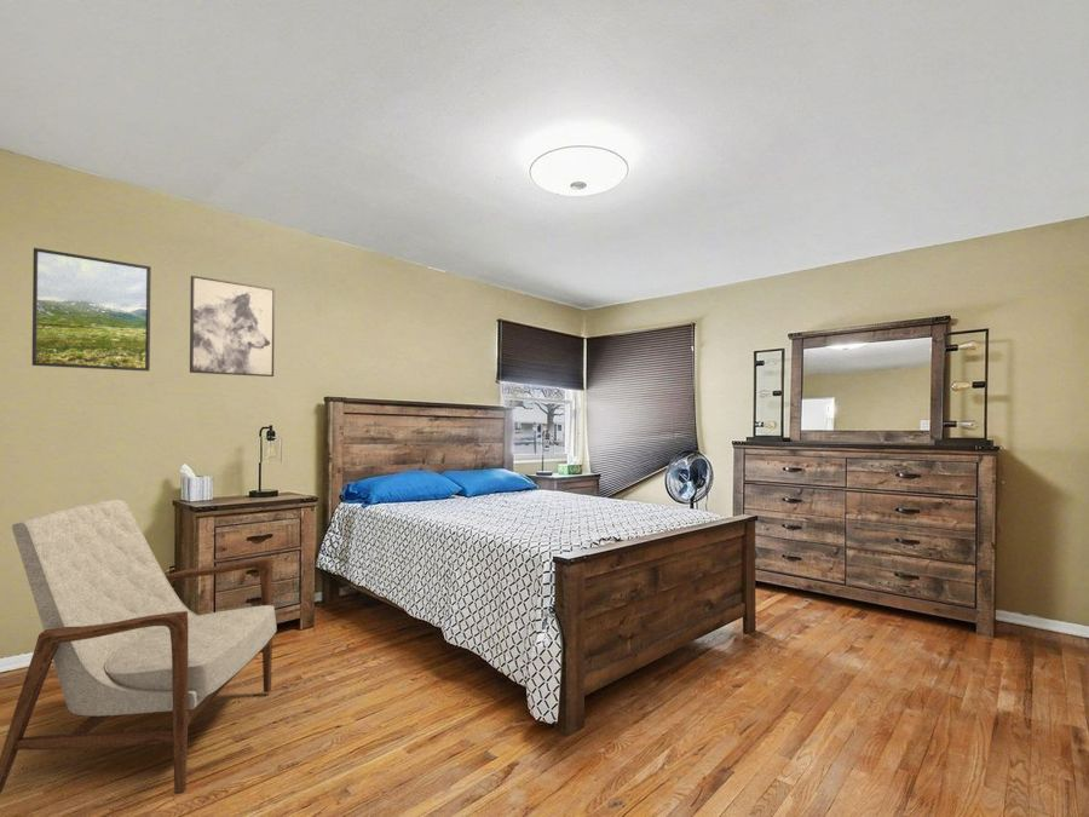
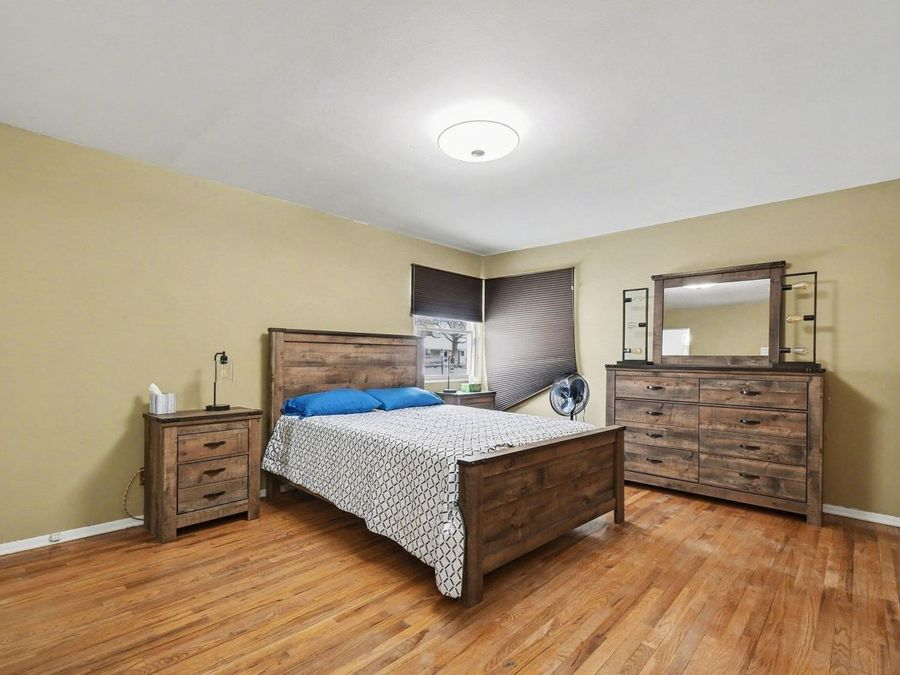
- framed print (94, 312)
- armchair (155, 622)
- wall art (234, 328)
